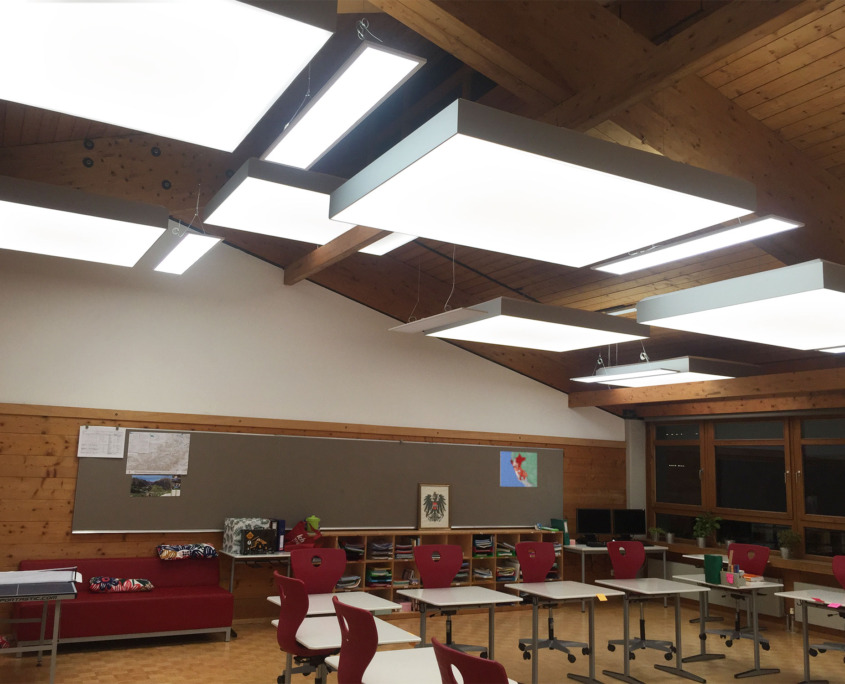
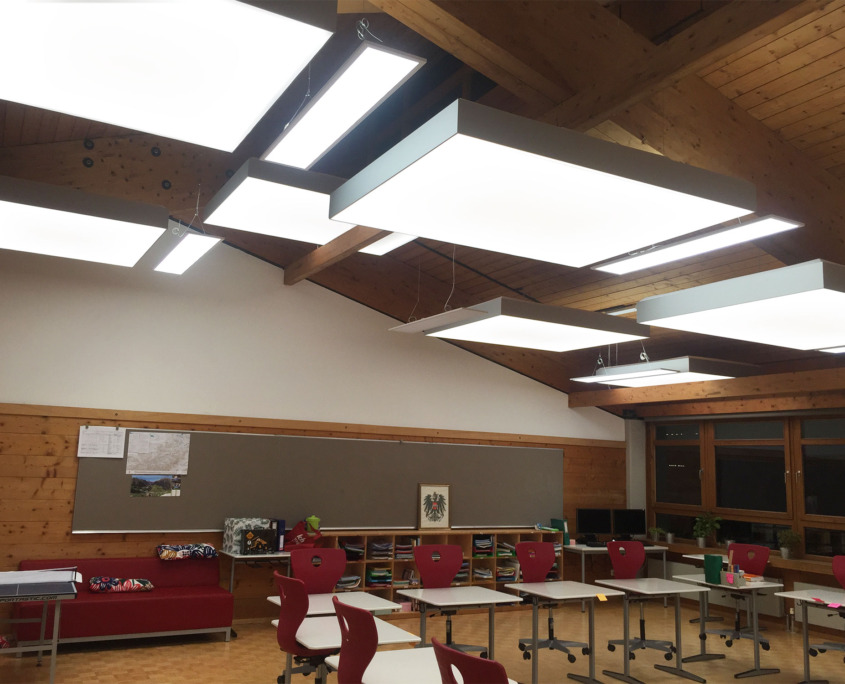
- map (519, 469)
